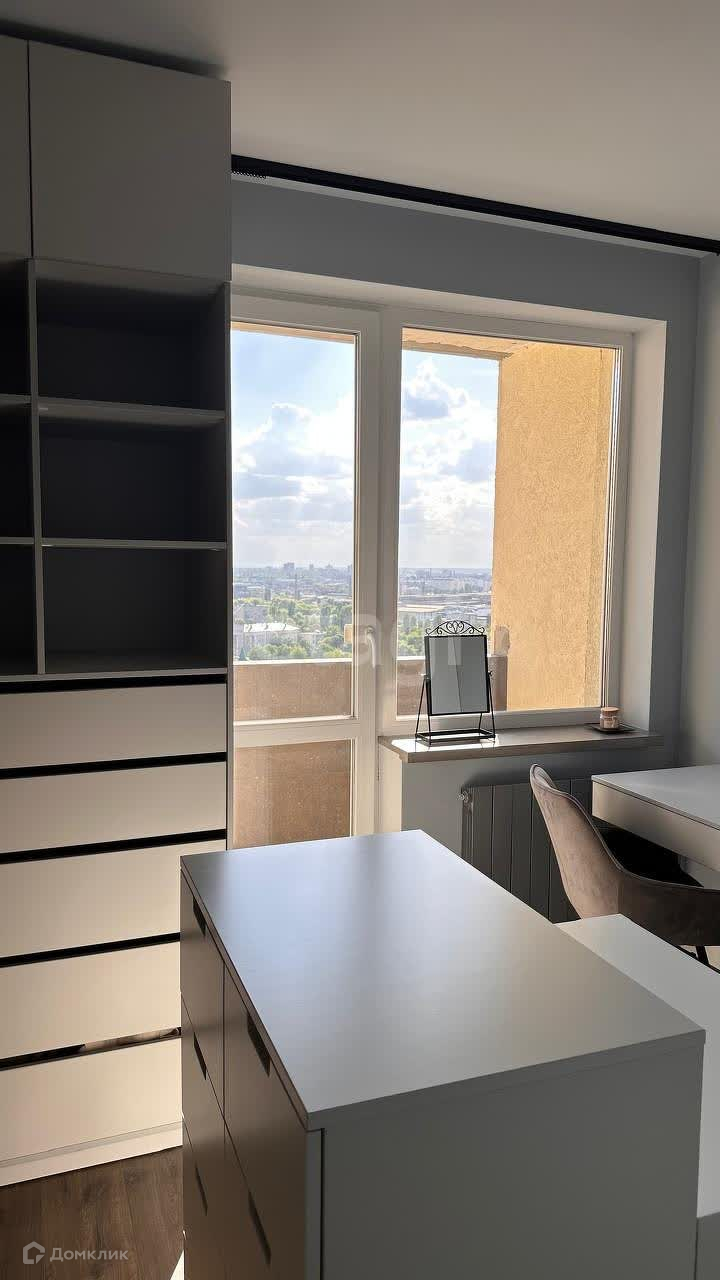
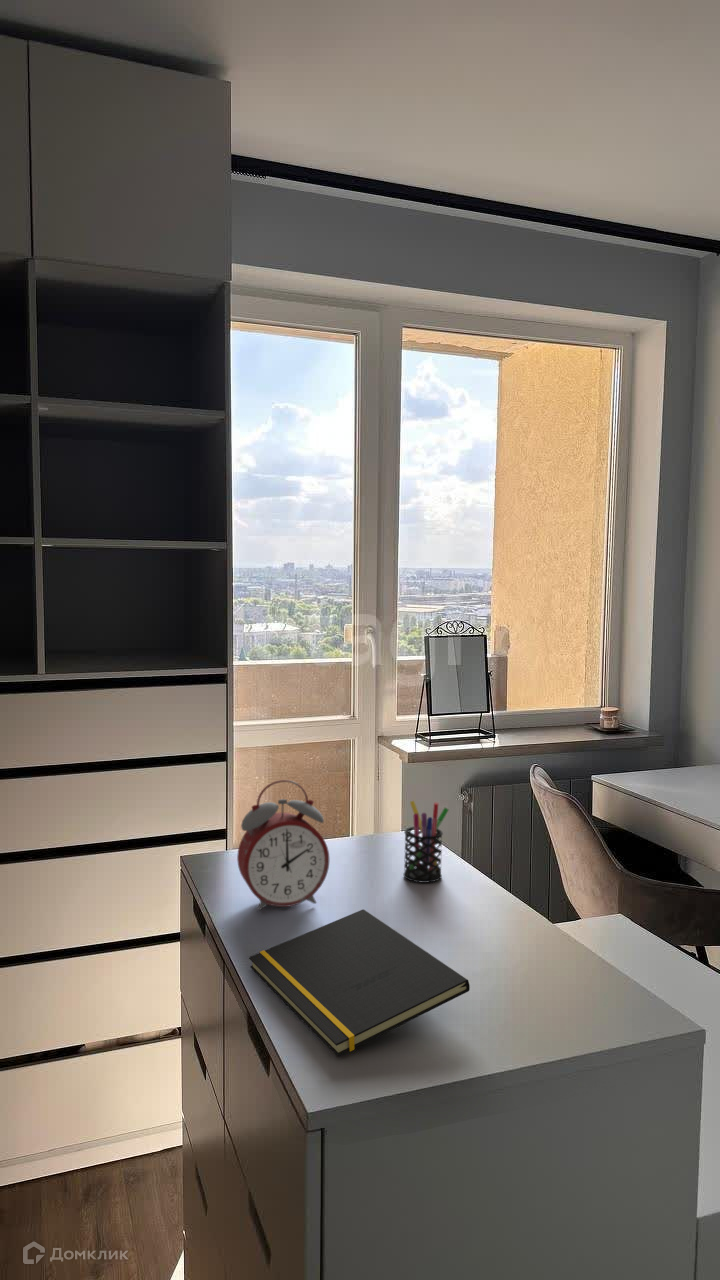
+ pen holder (428, 837)
+ alarm clock (283, 841)
+ notepad (352, 973)
